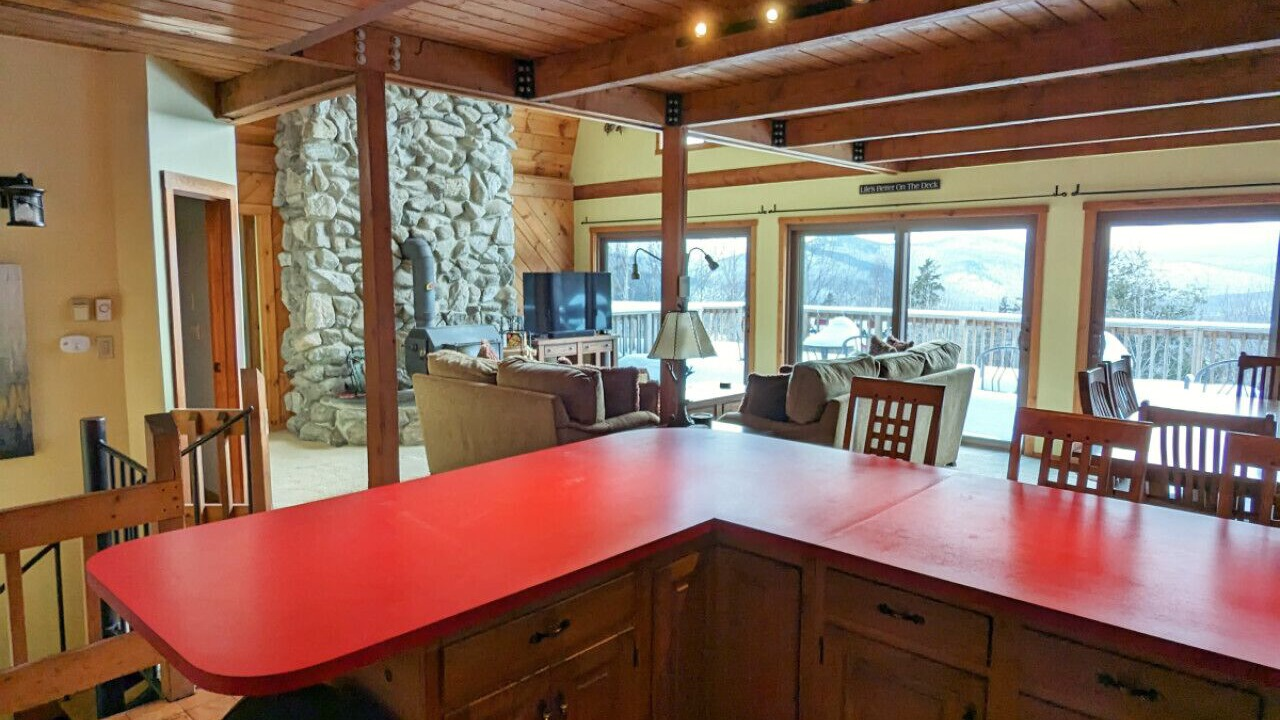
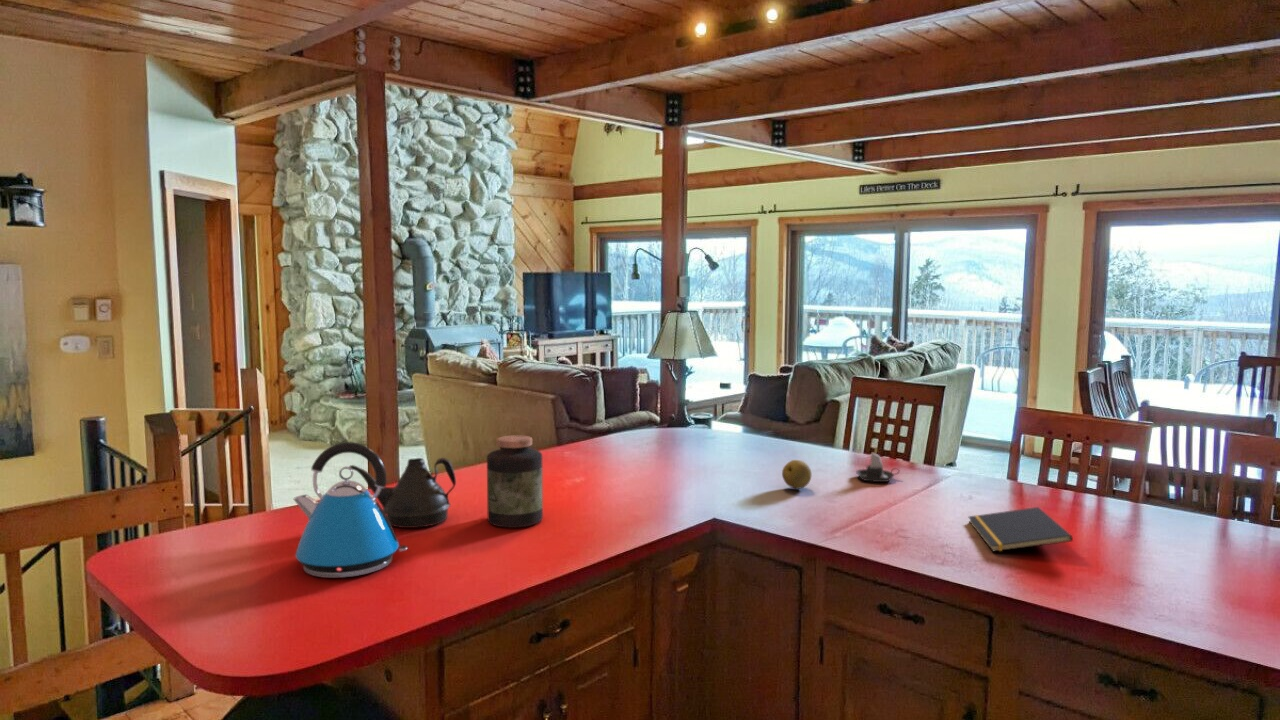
+ teapot (403, 489)
+ jar (514, 479)
+ notepad (1016, 528)
+ kettle (350, 503)
+ fruit (796, 474)
+ candle (877, 462)
